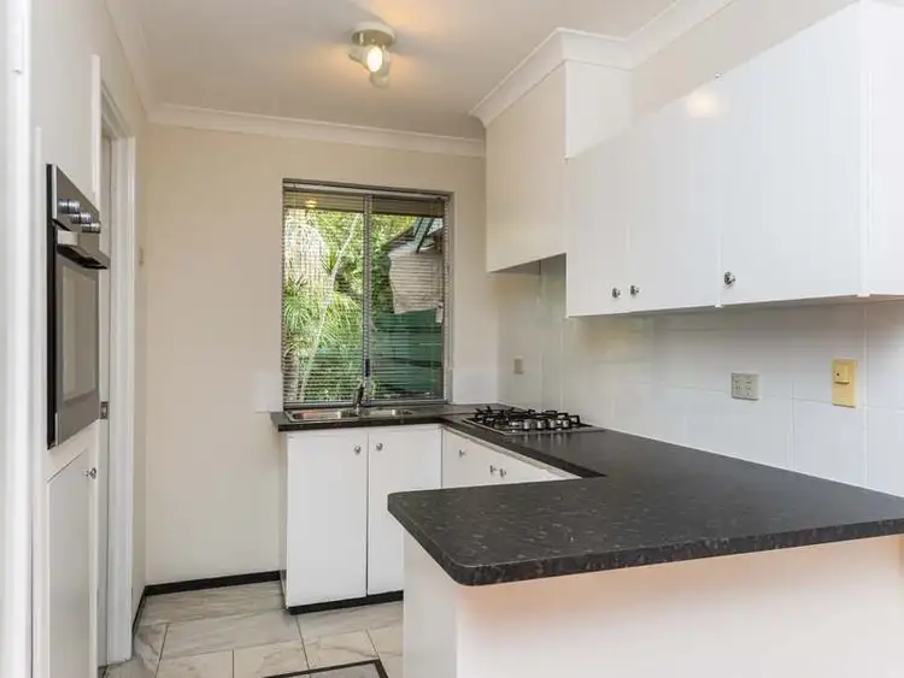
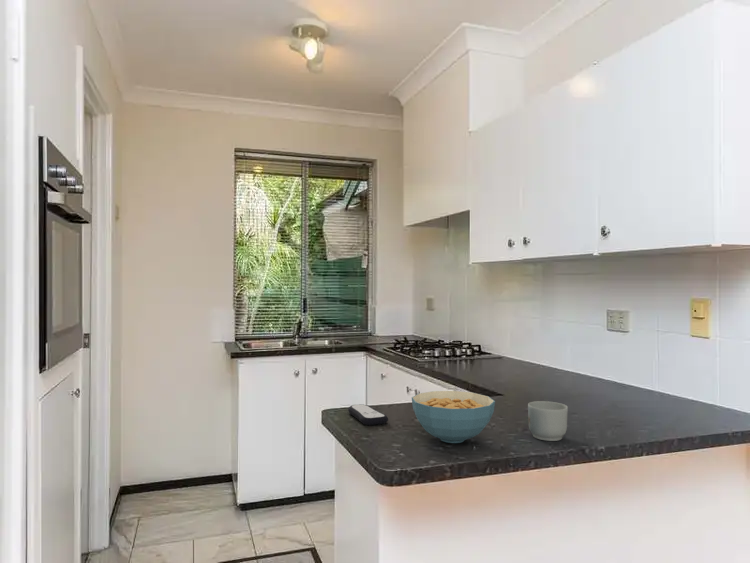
+ cereal bowl (452, 419)
+ mug (546, 419)
+ remote control (366, 413)
